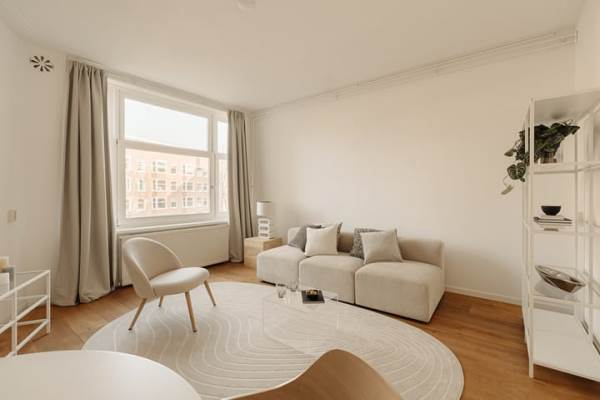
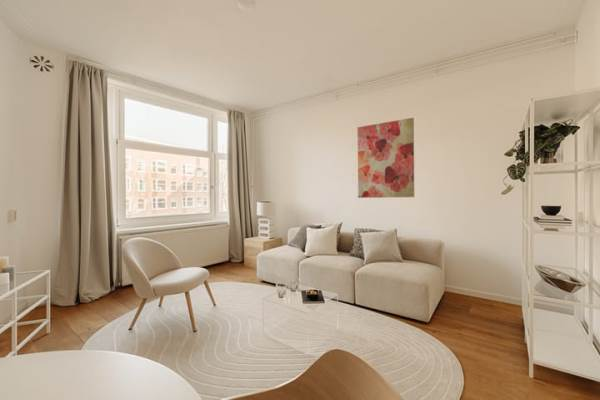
+ wall art (384, 160)
